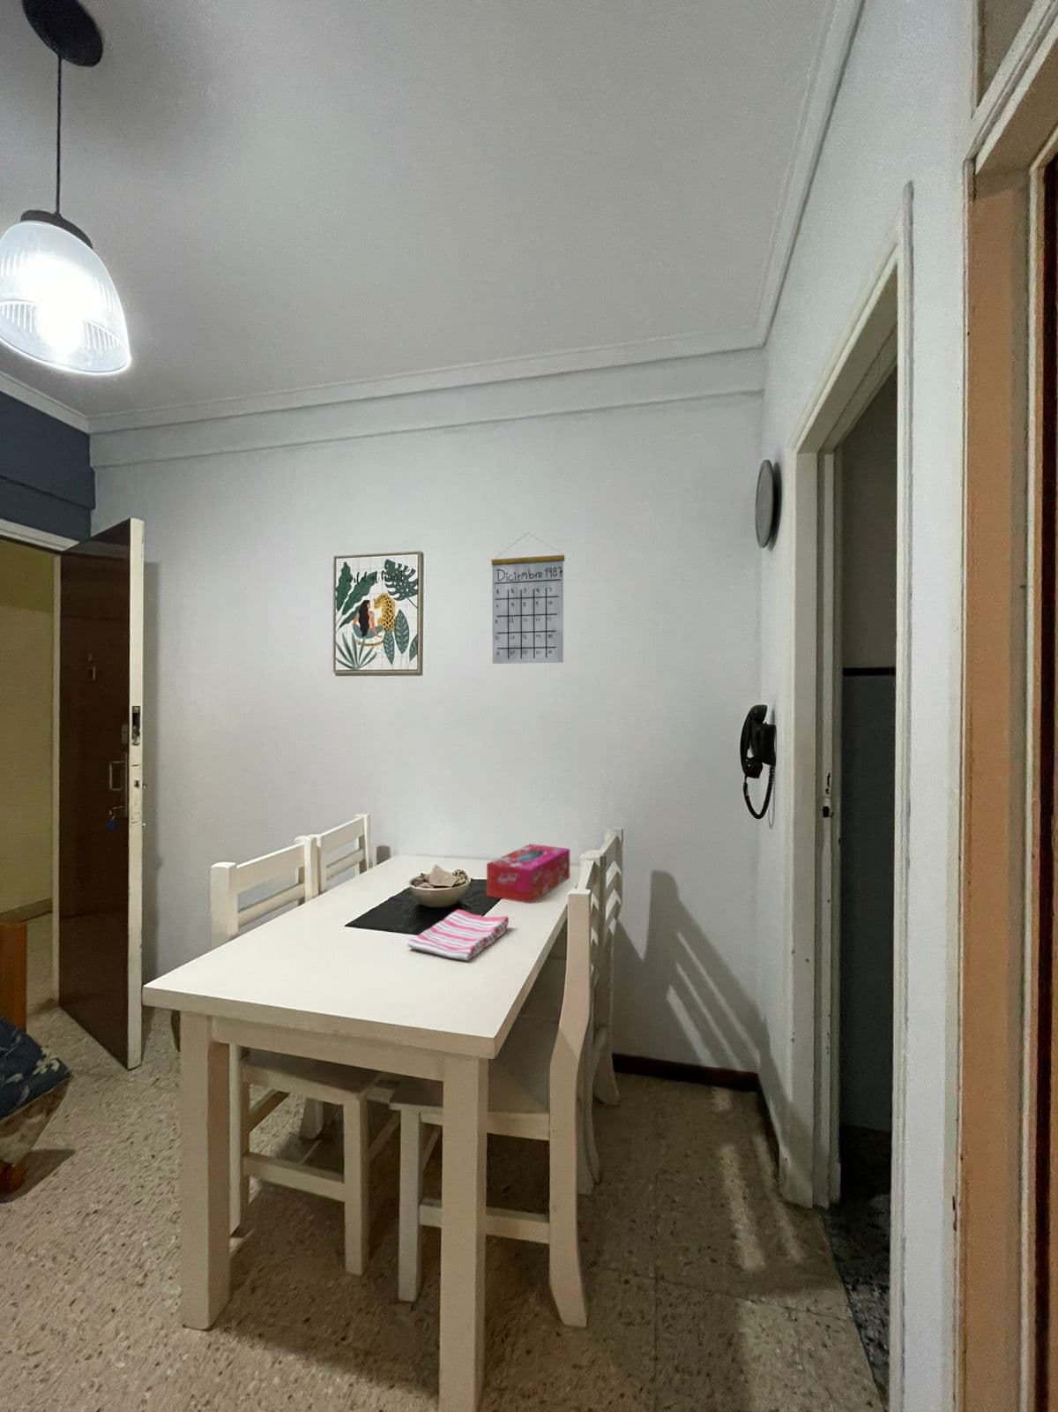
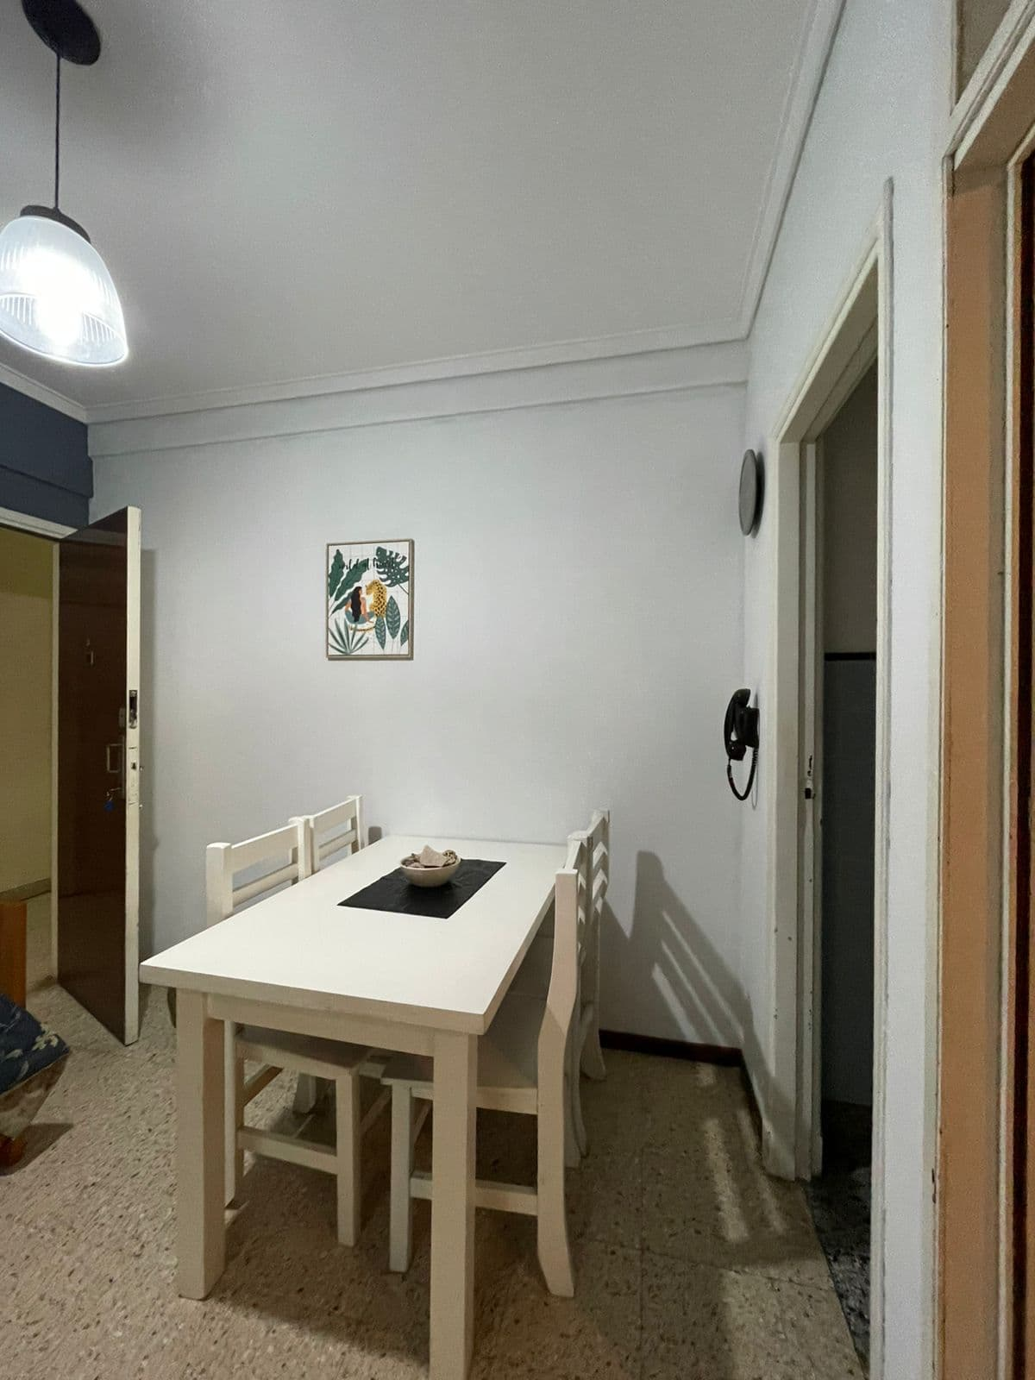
- calendar (527, 597)
- dish towel (460, 932)
- tissue box (530, 871)
